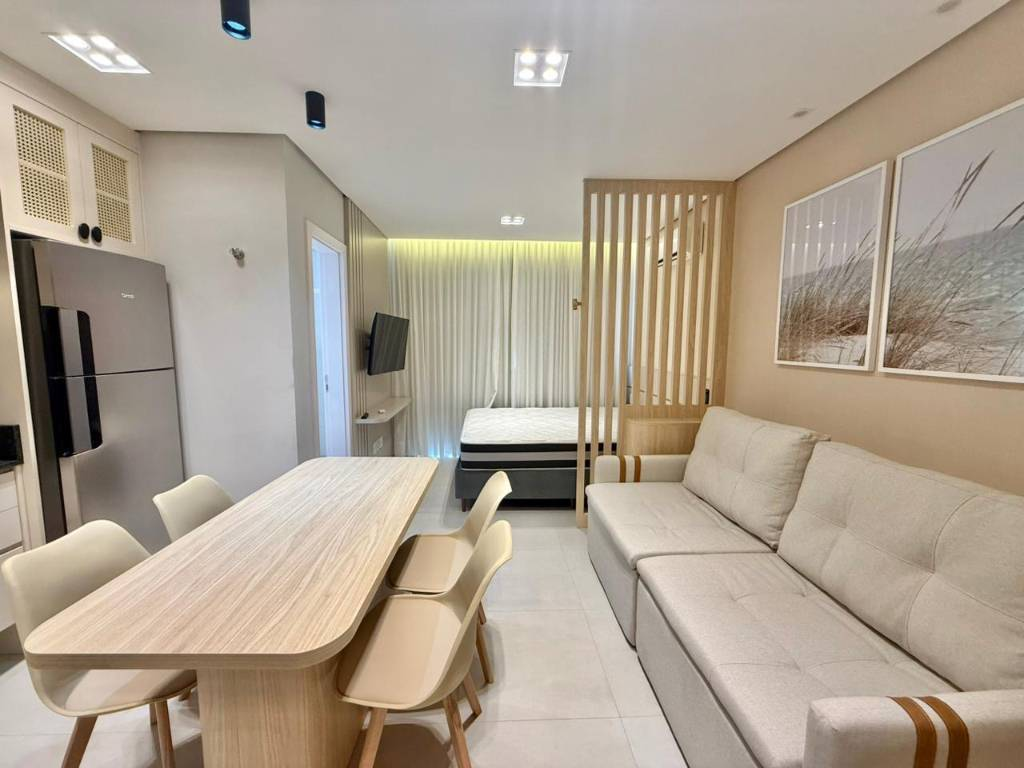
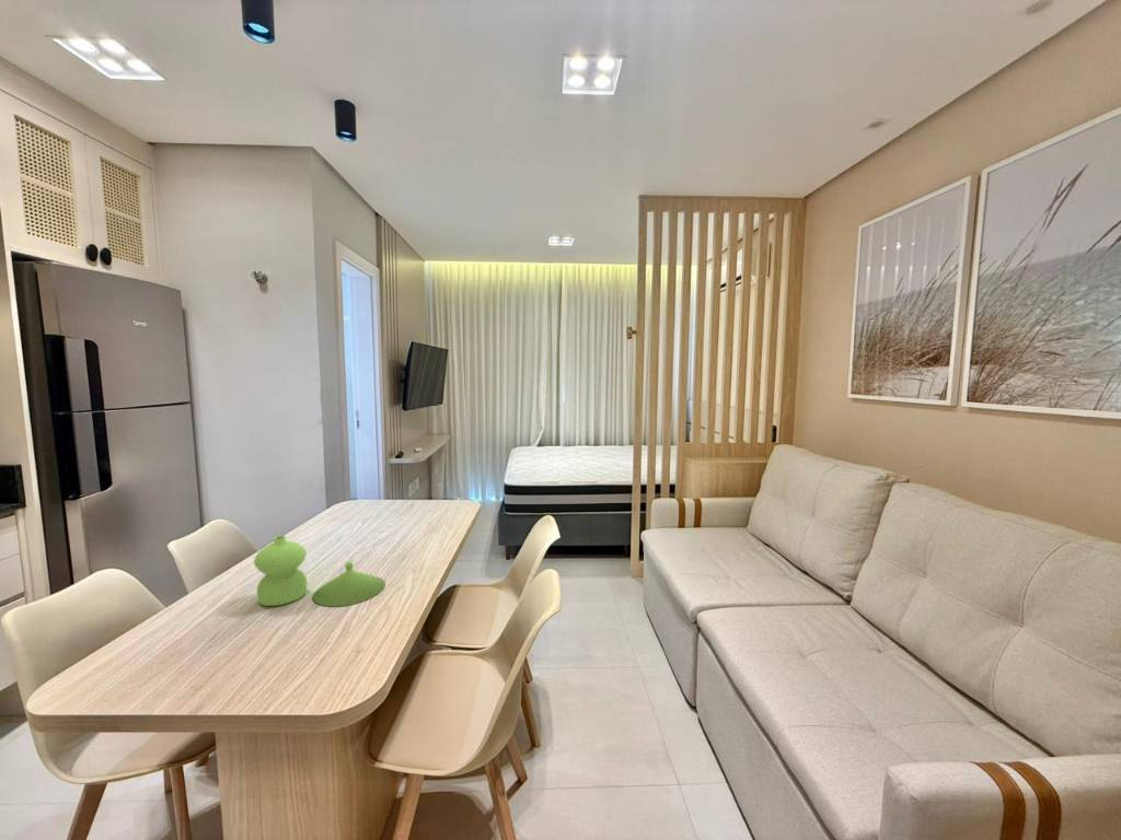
+ vase (304, 558)
